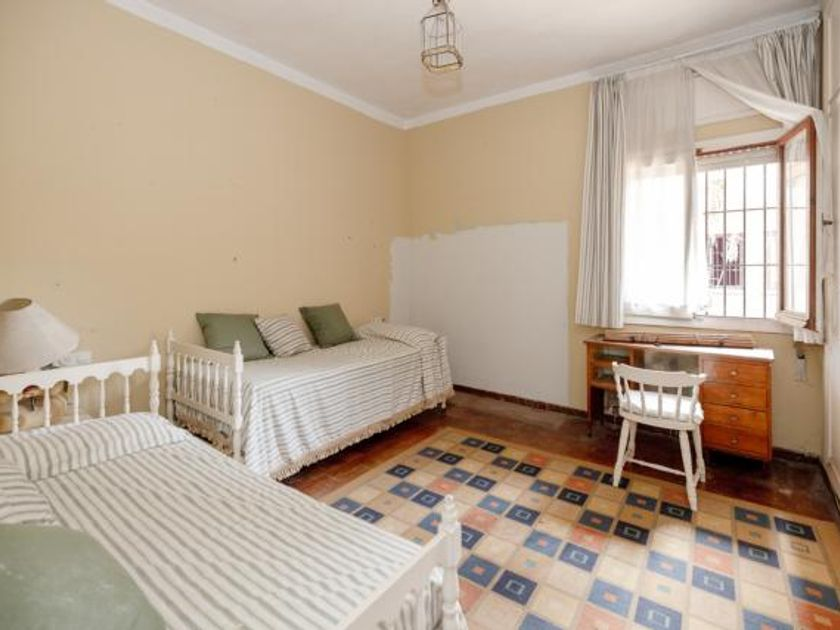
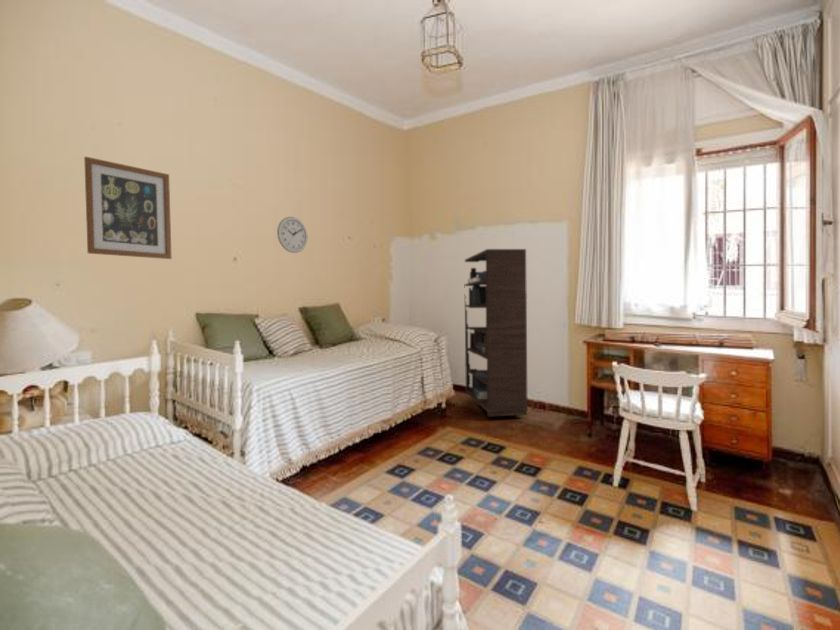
+ bookcase (491, 330)
+ wall art (130, 211)
+ wall clock (293, 234)
